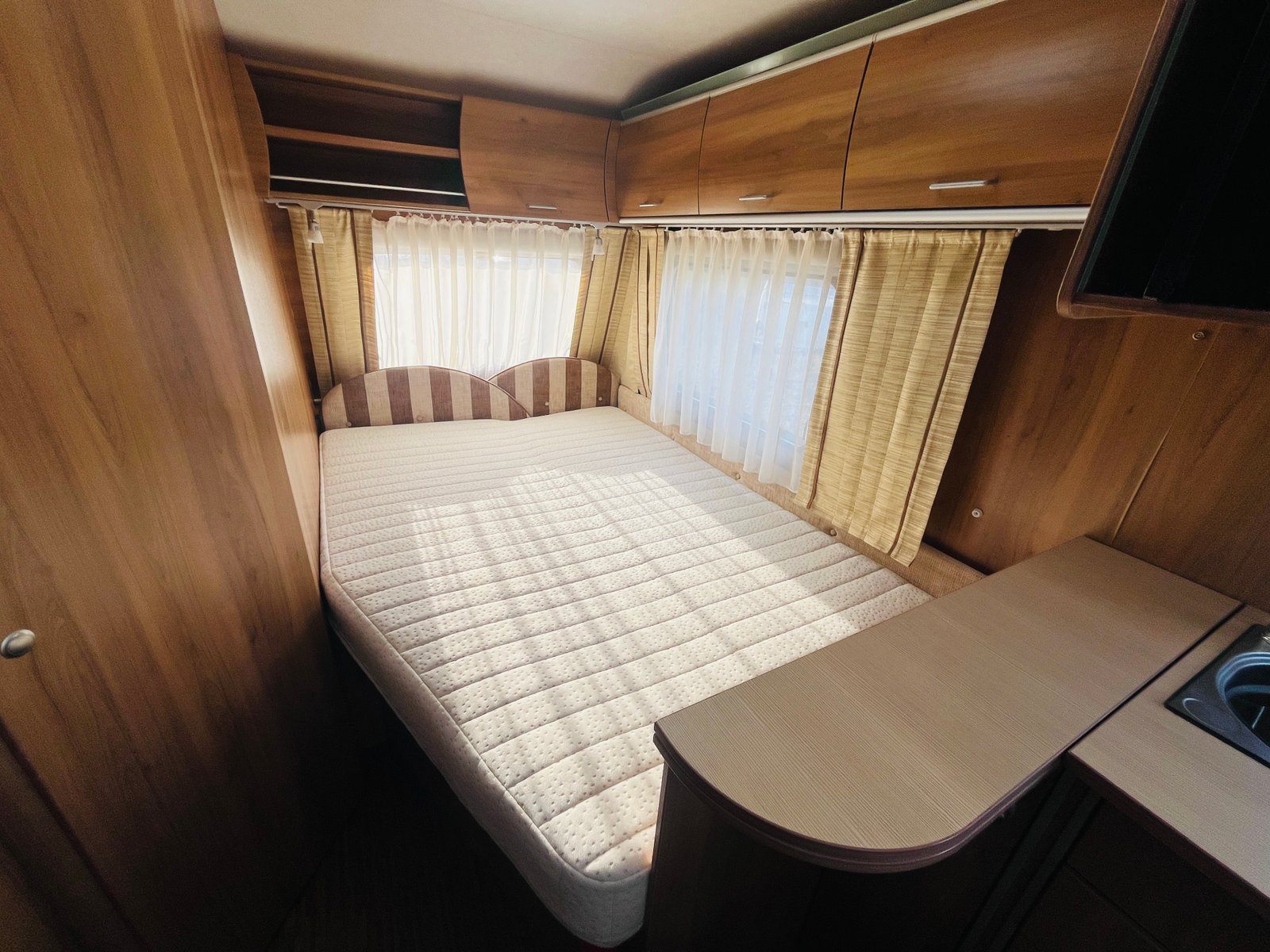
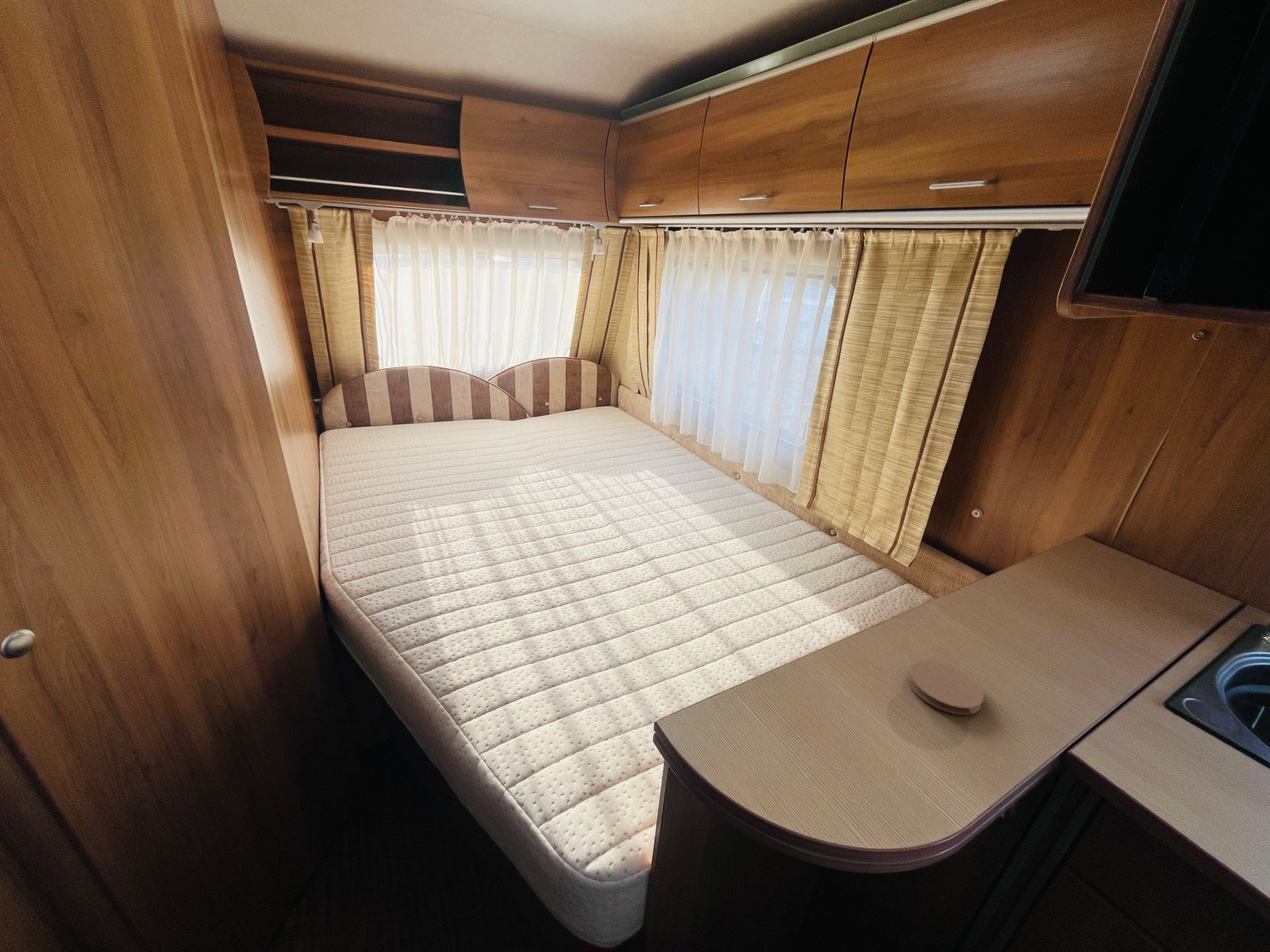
+ coaster (945, 685)
